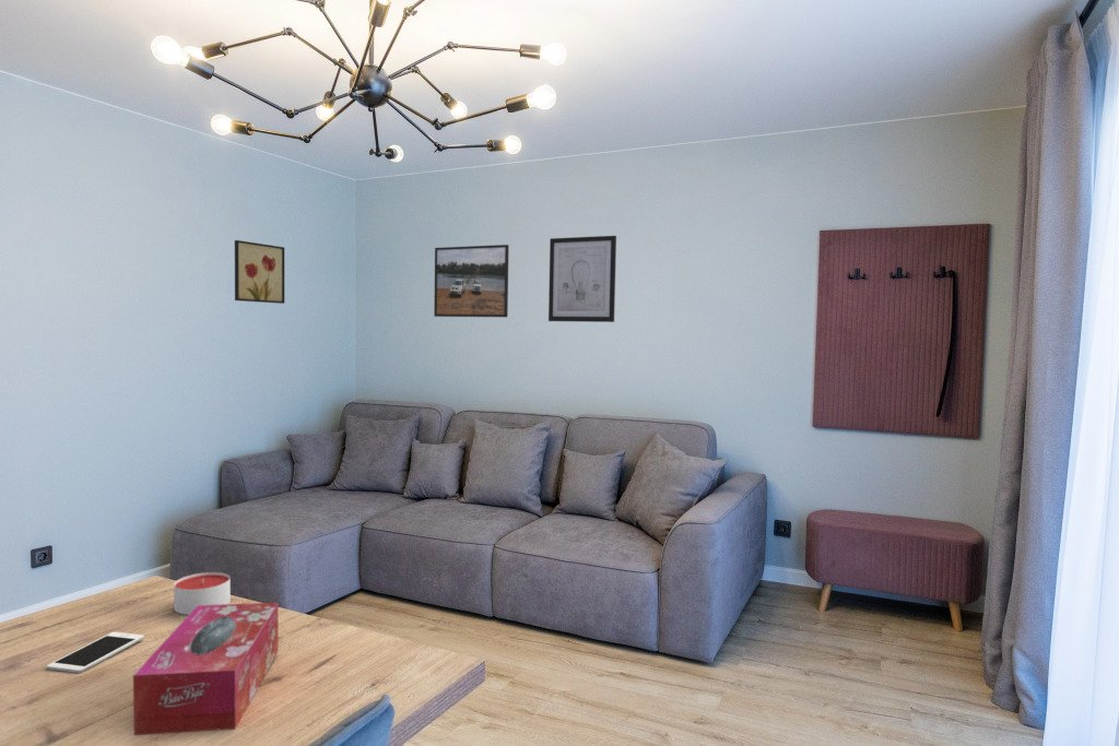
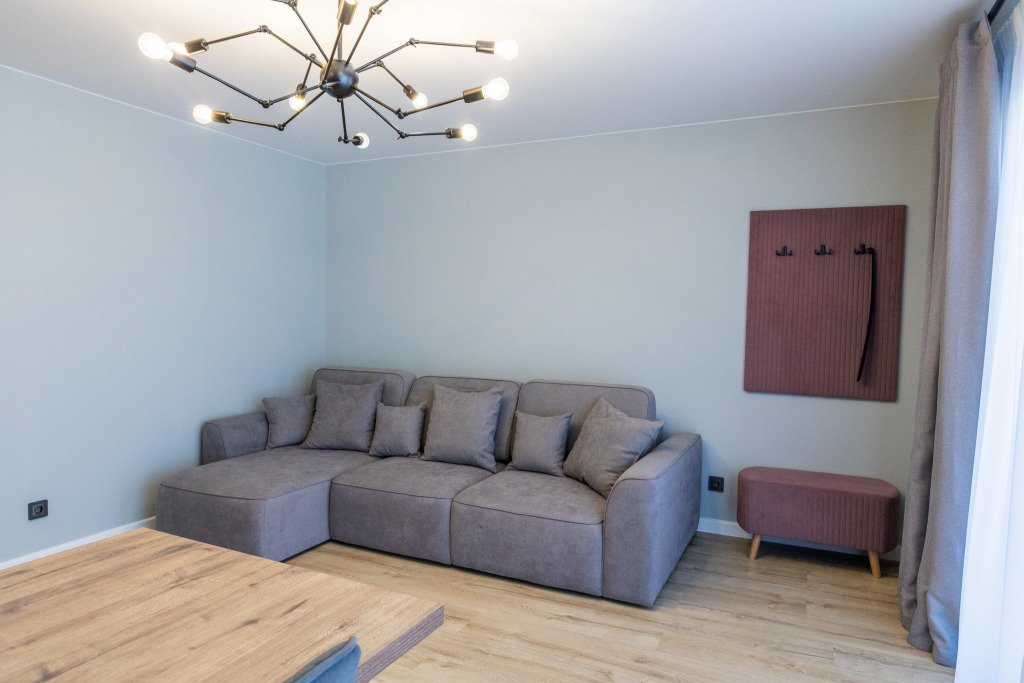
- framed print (470, 281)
- candle (202, 592)
- wall art (259, 273)
- cell phone (97, 651)
- tissue box (214, 661)
- wall art (581, 279)
